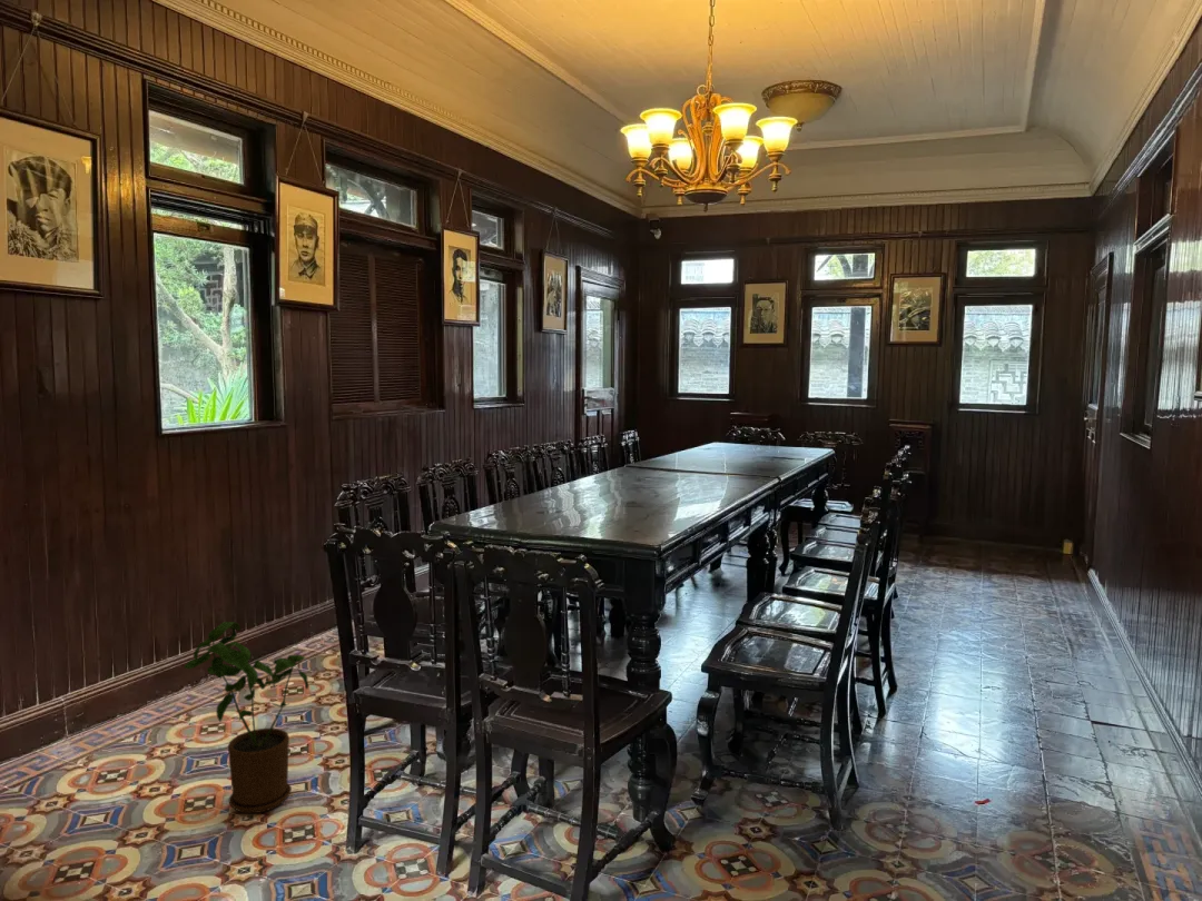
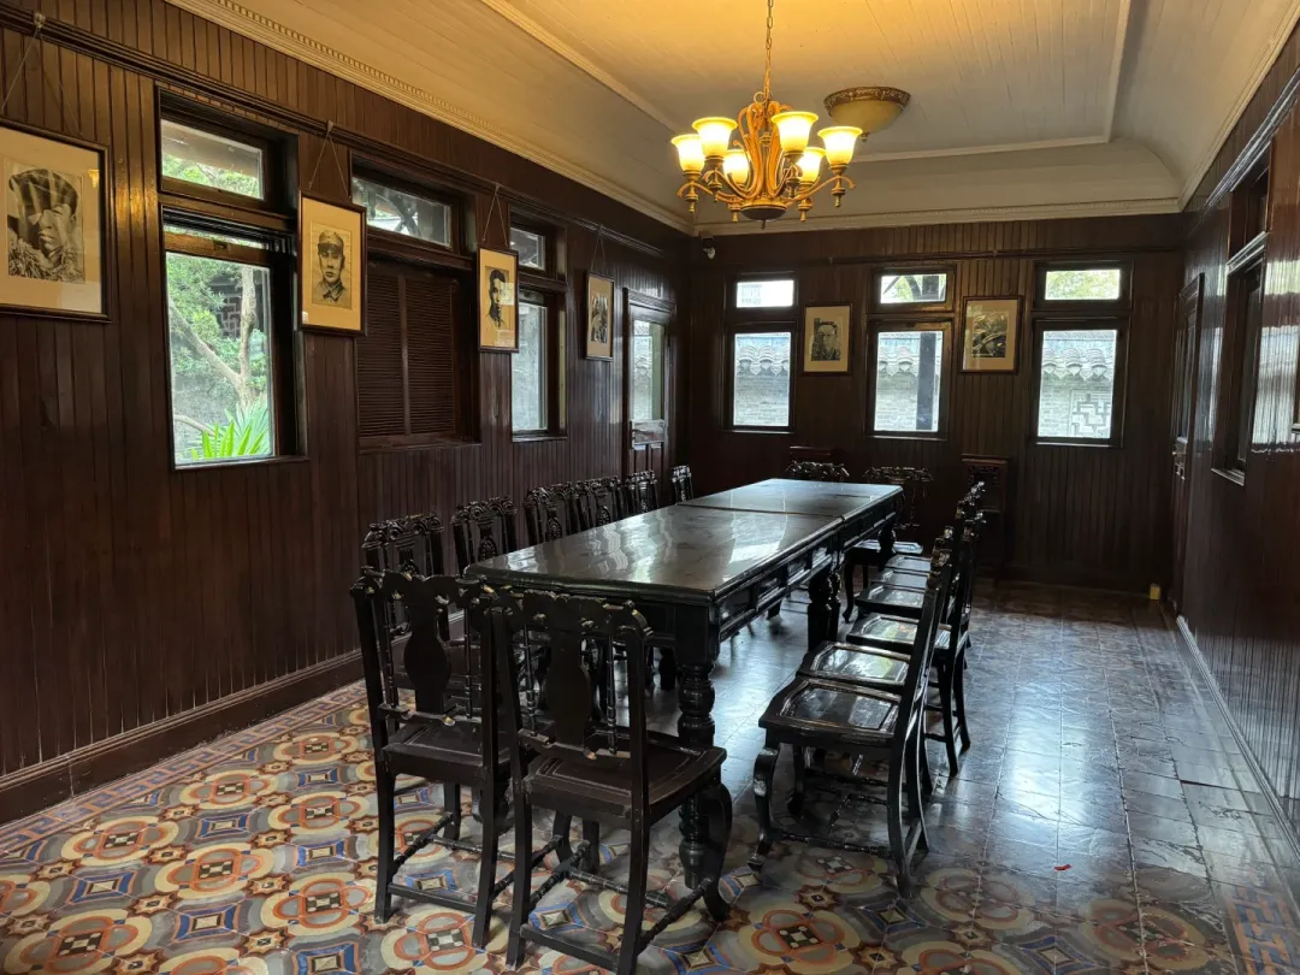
- house plant (252, 710)
